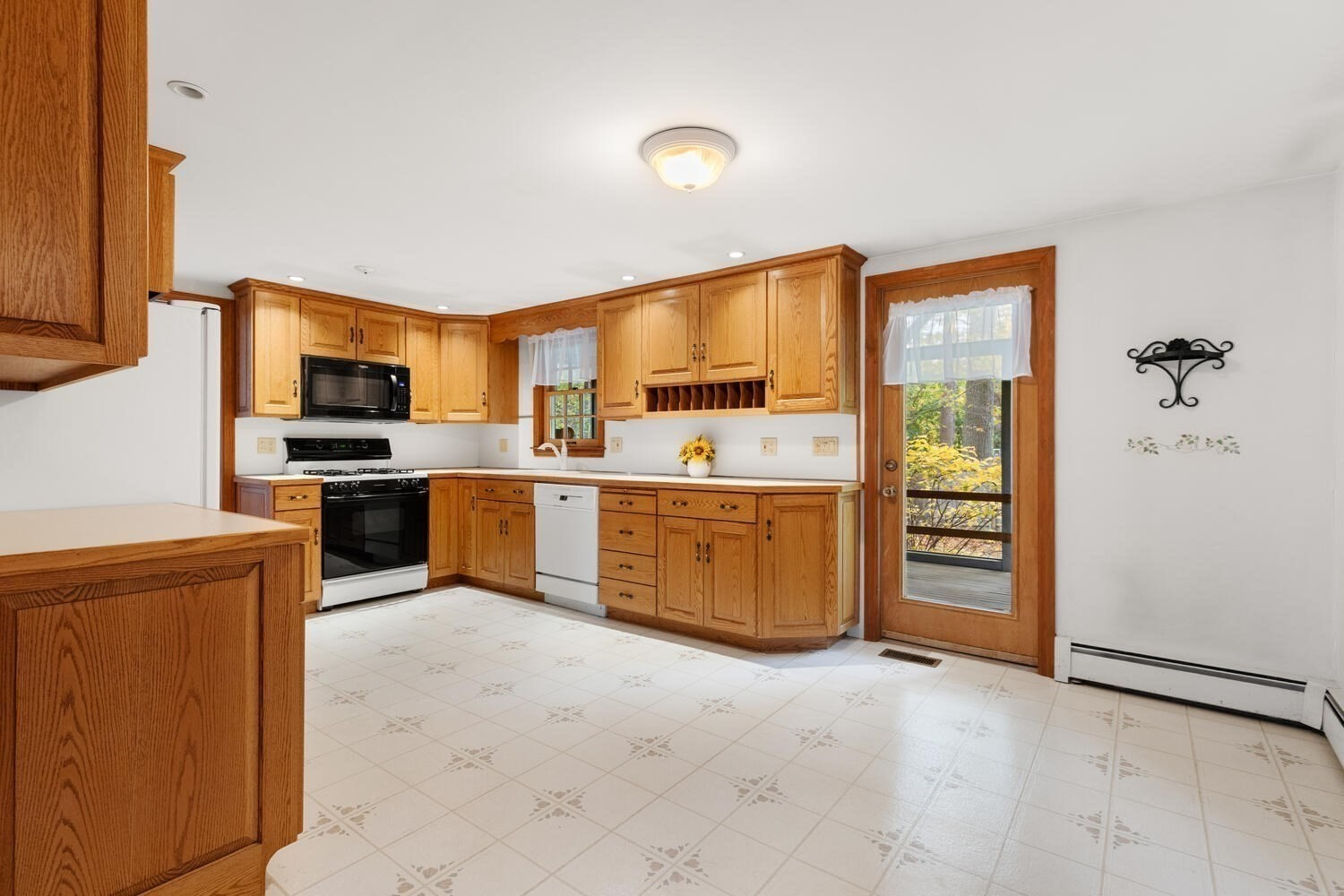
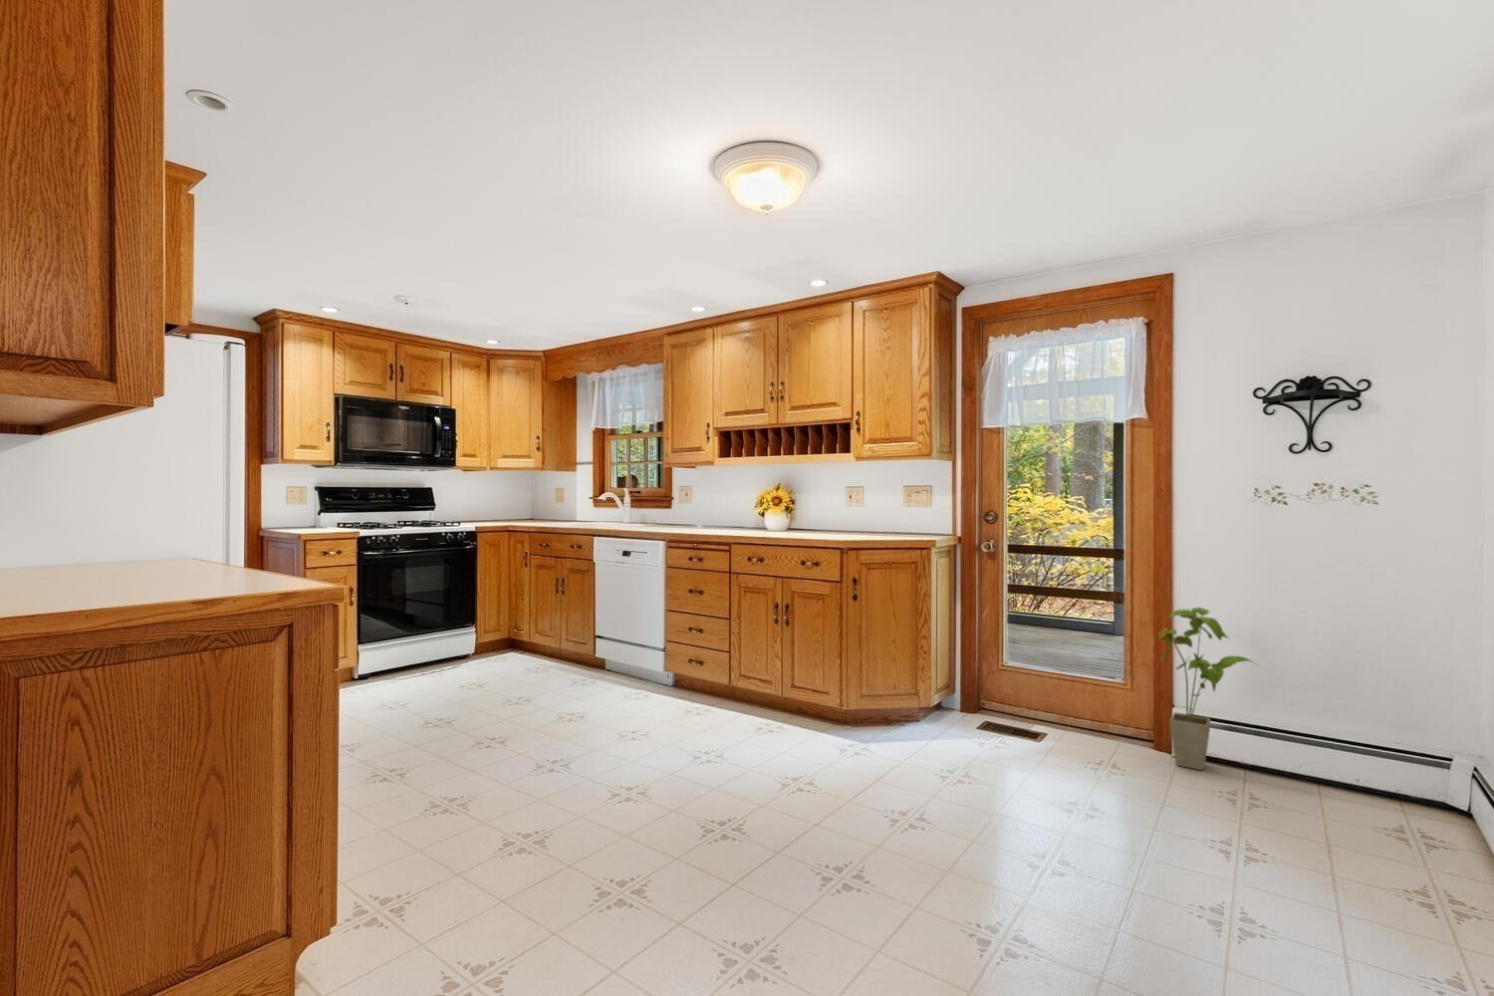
+ house plant (1203, 688)
